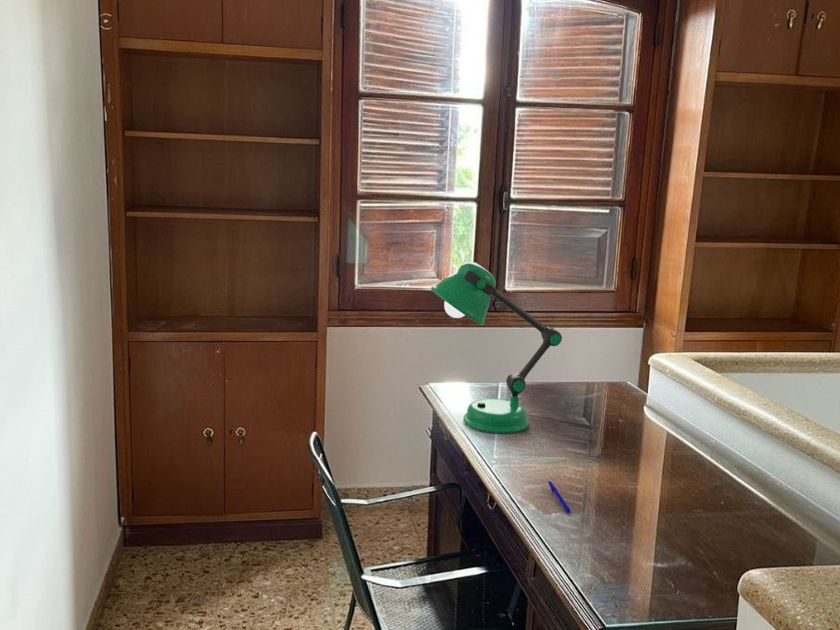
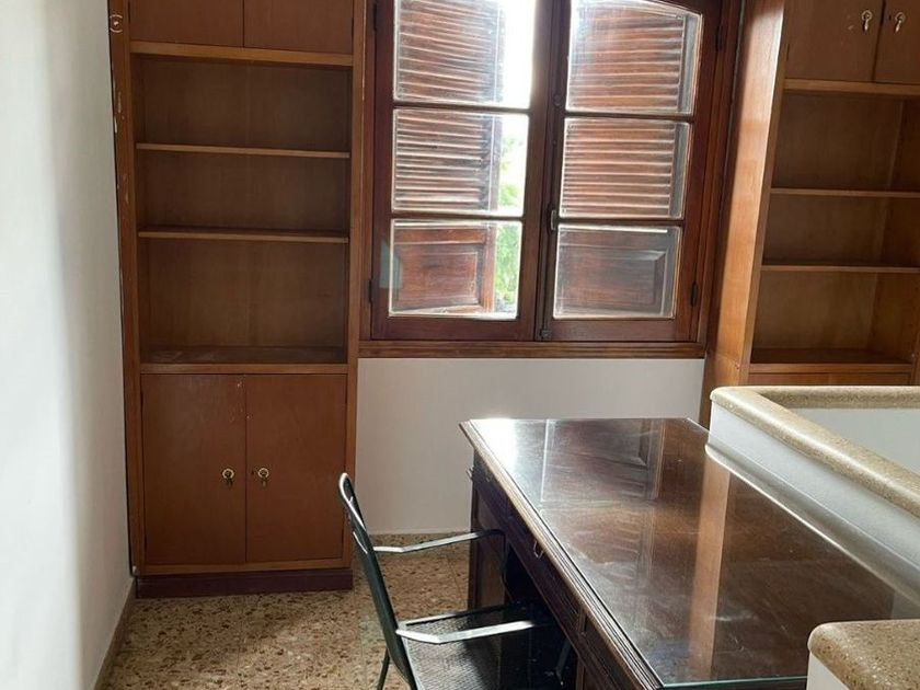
- pen (559, 497)
- desk lamp (483, 324)
